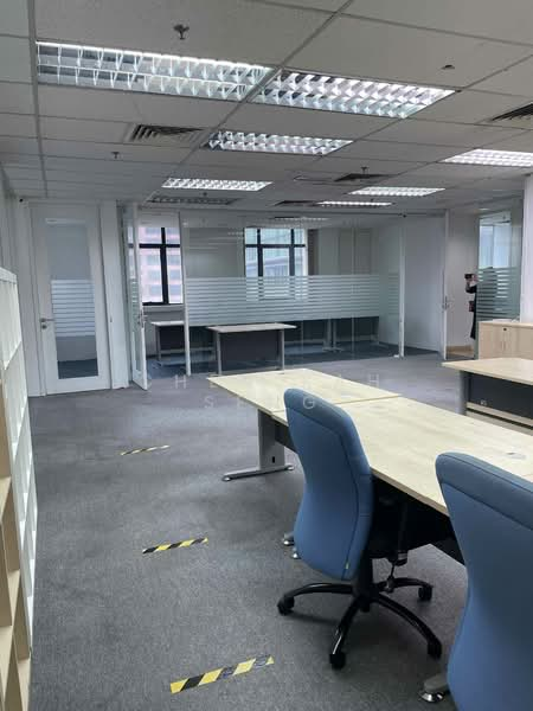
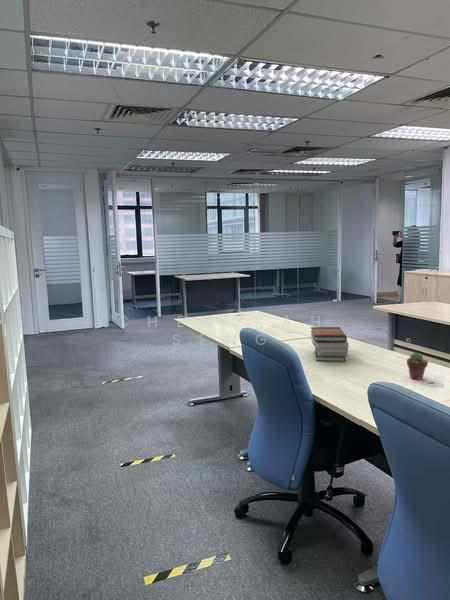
+ potted succulent (416, 365)
+ book stack (328, 343)
